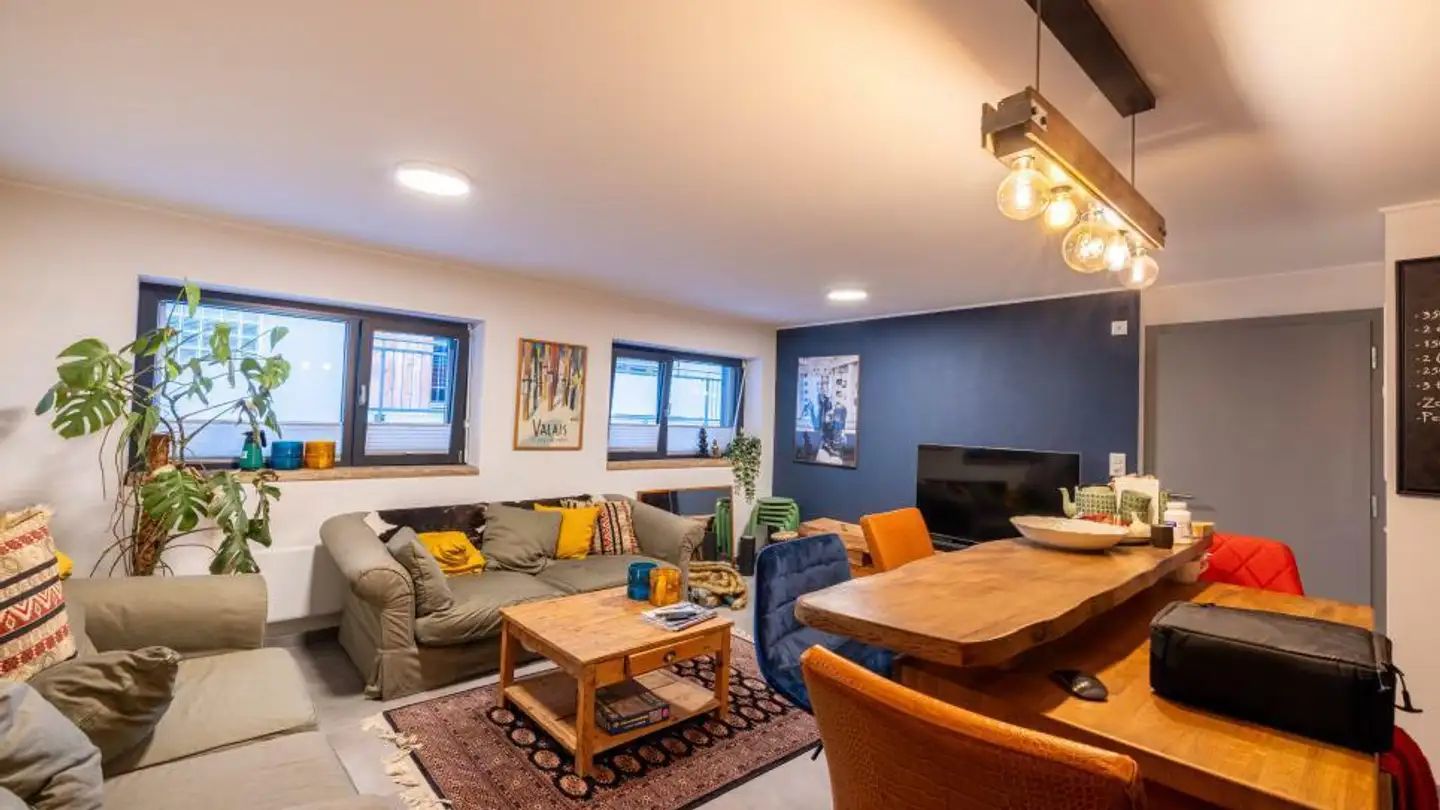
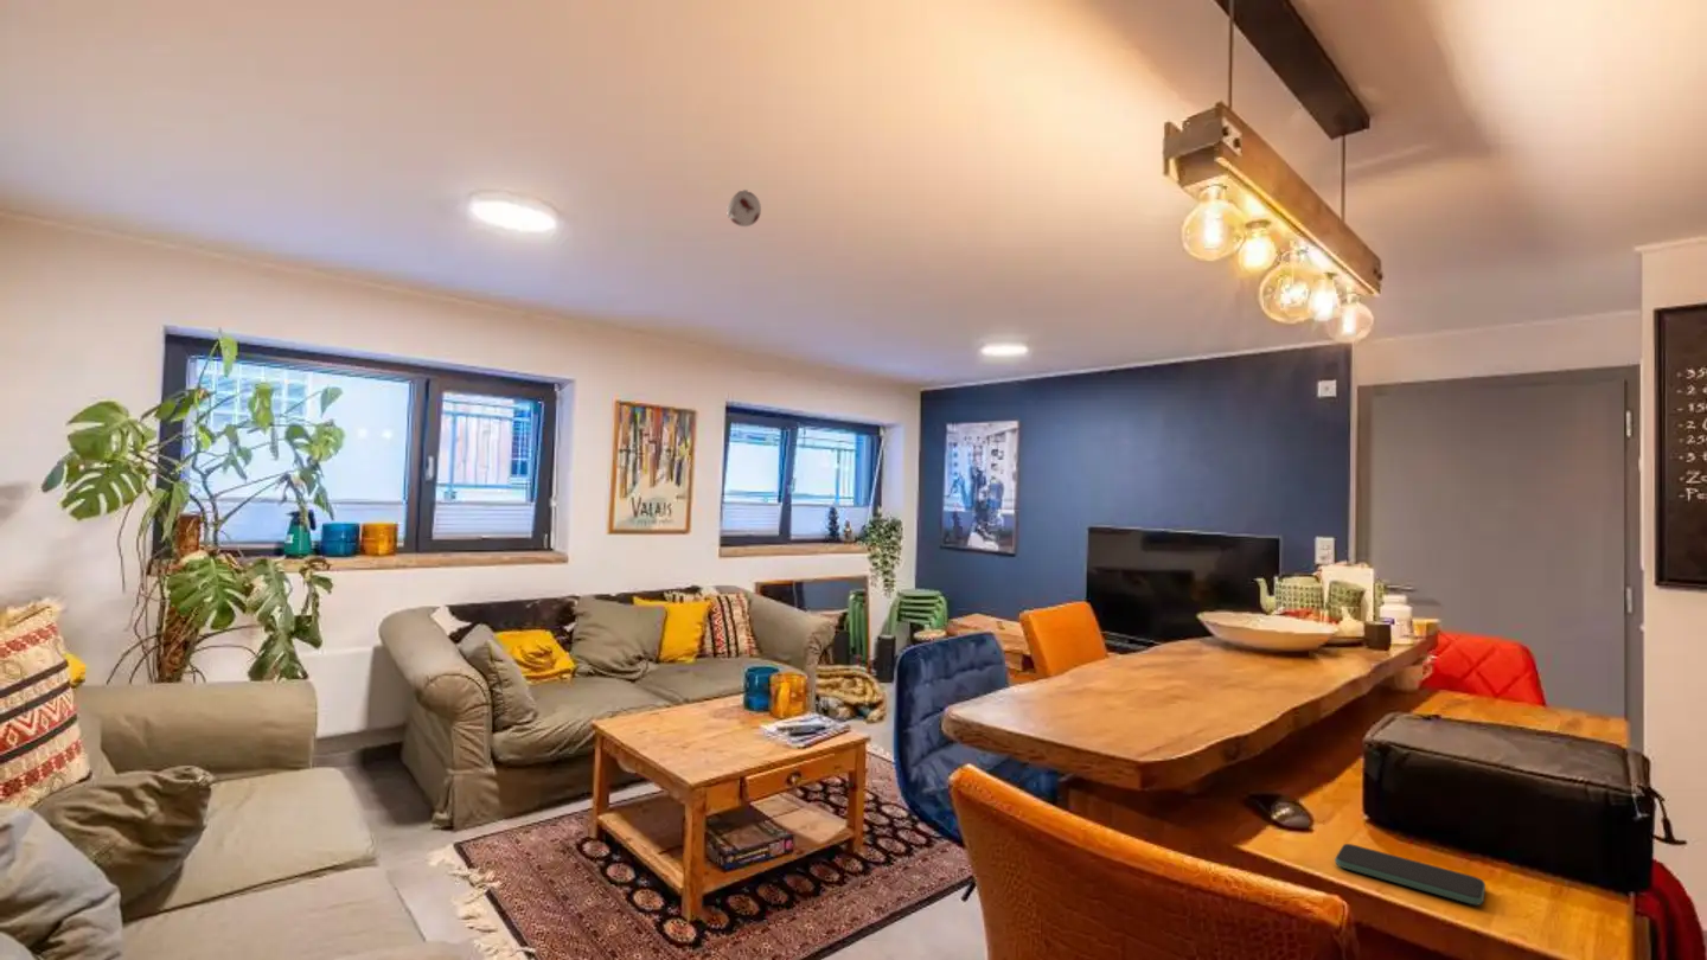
+ smartphone (1407, 871)
+ smoke detector (743, 207)
